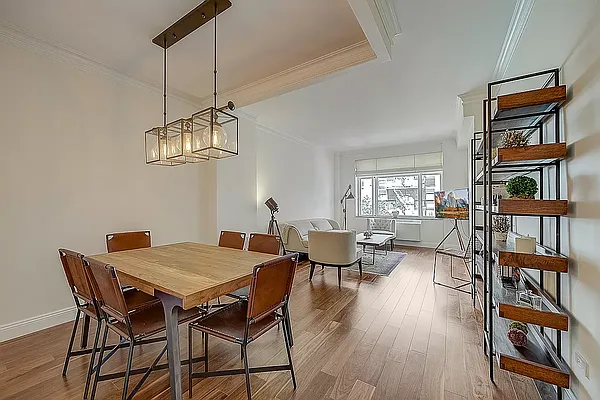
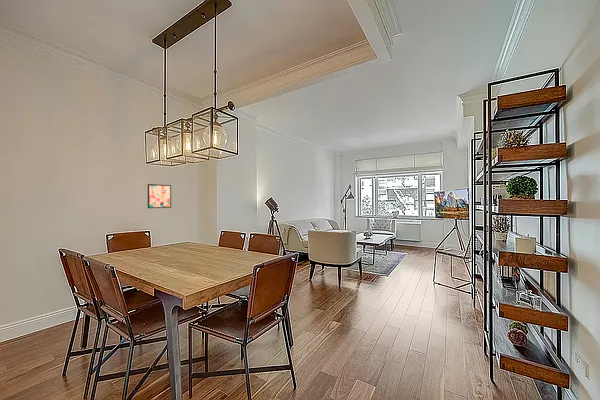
+ wall art (159, 196)
